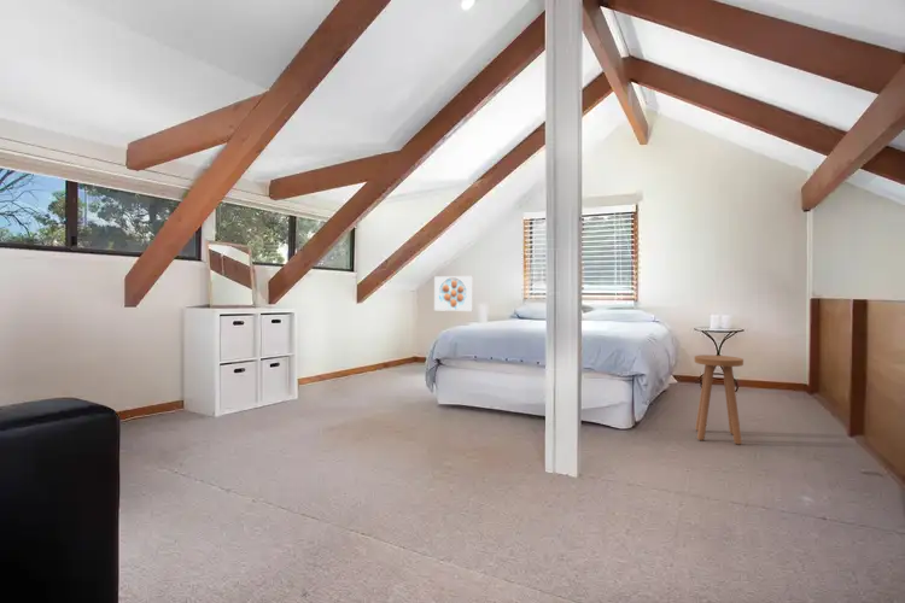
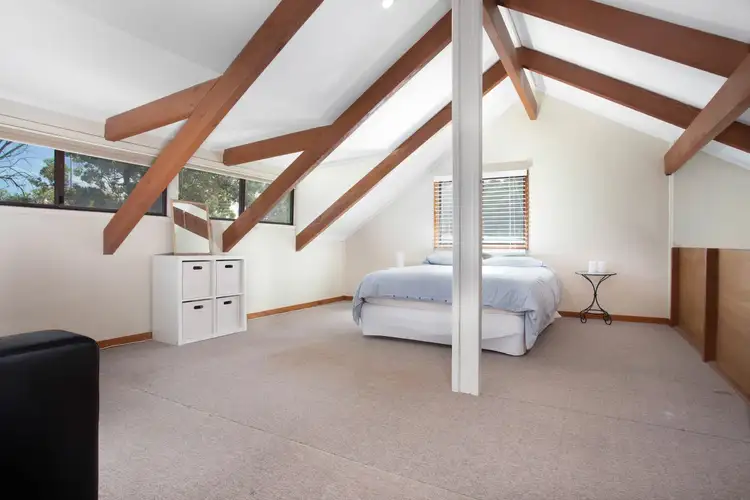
- stool (710, 397)
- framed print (453, 293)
